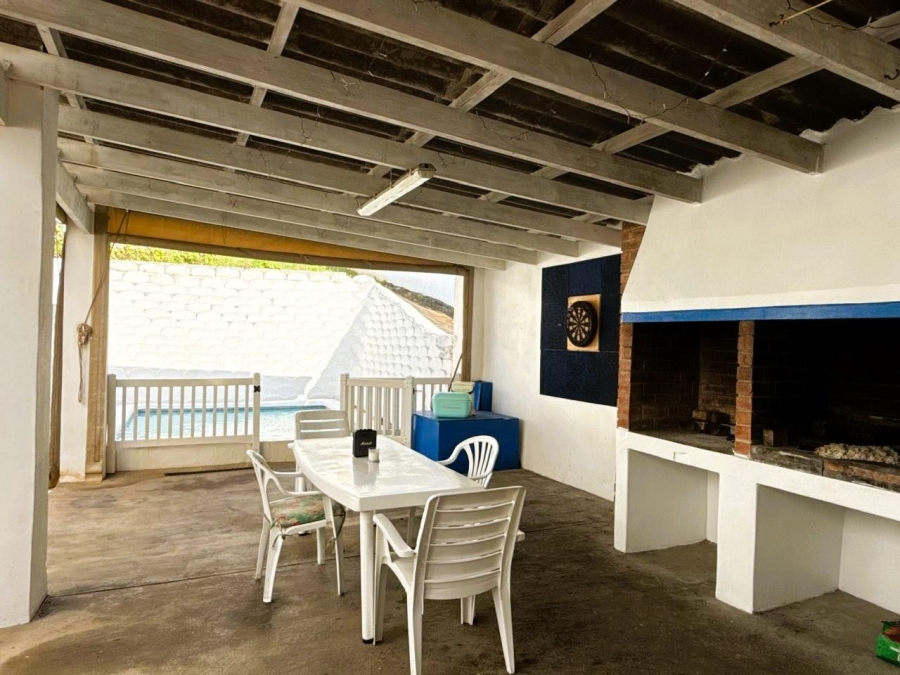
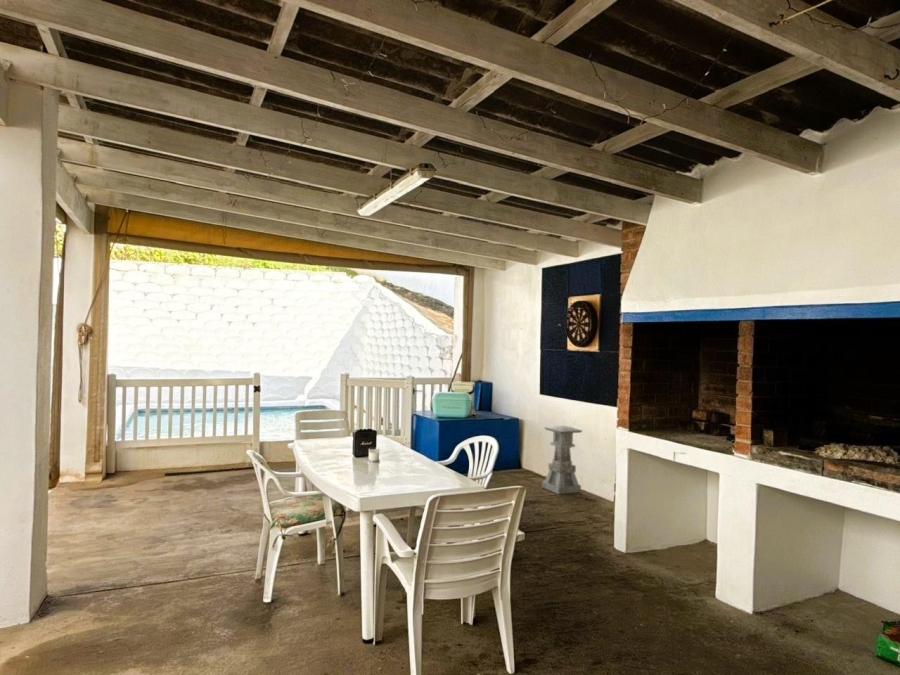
+ lantern (562, 458)
